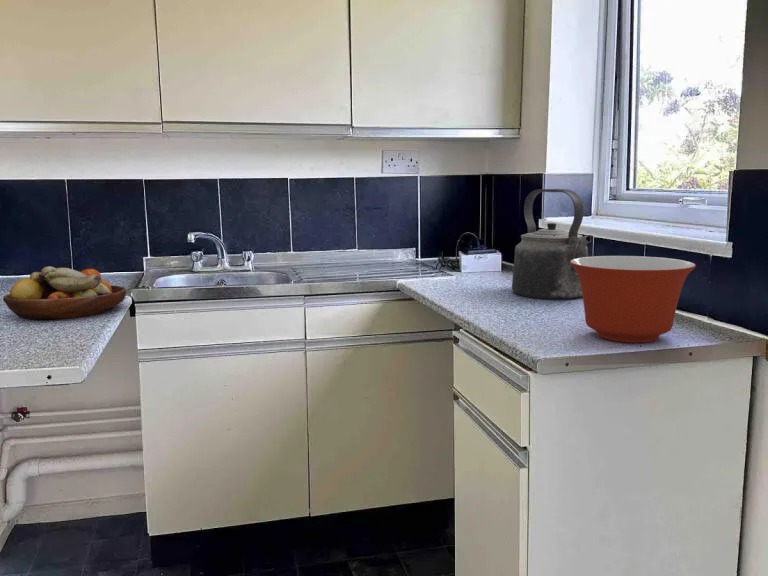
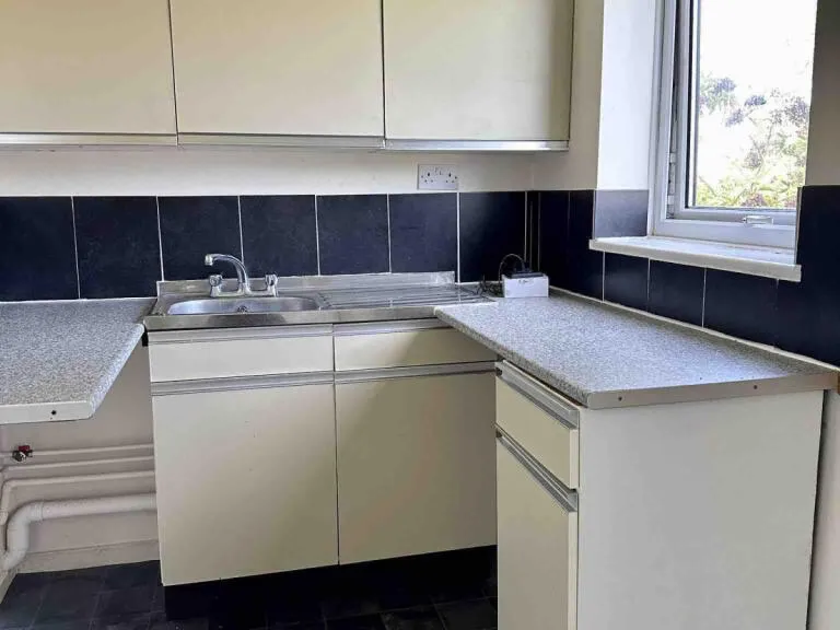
- fruit bowl (67, 287)
- kettle (556, 242)
- mixing bowl (629, 299)
